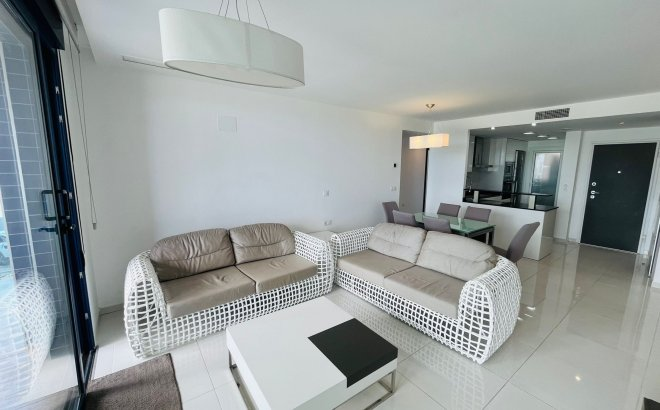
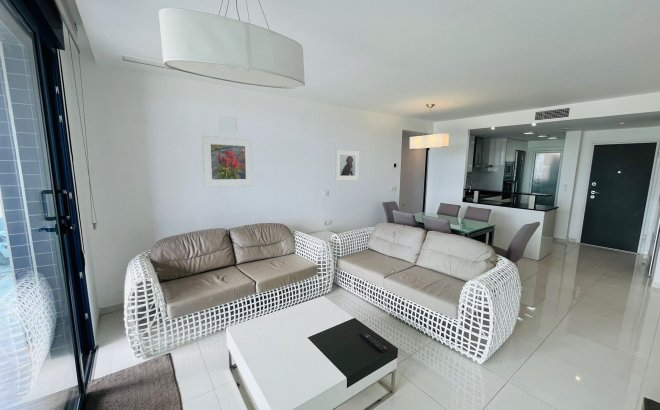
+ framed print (228, 162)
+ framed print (347, 165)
+ remote control (373, 341)
